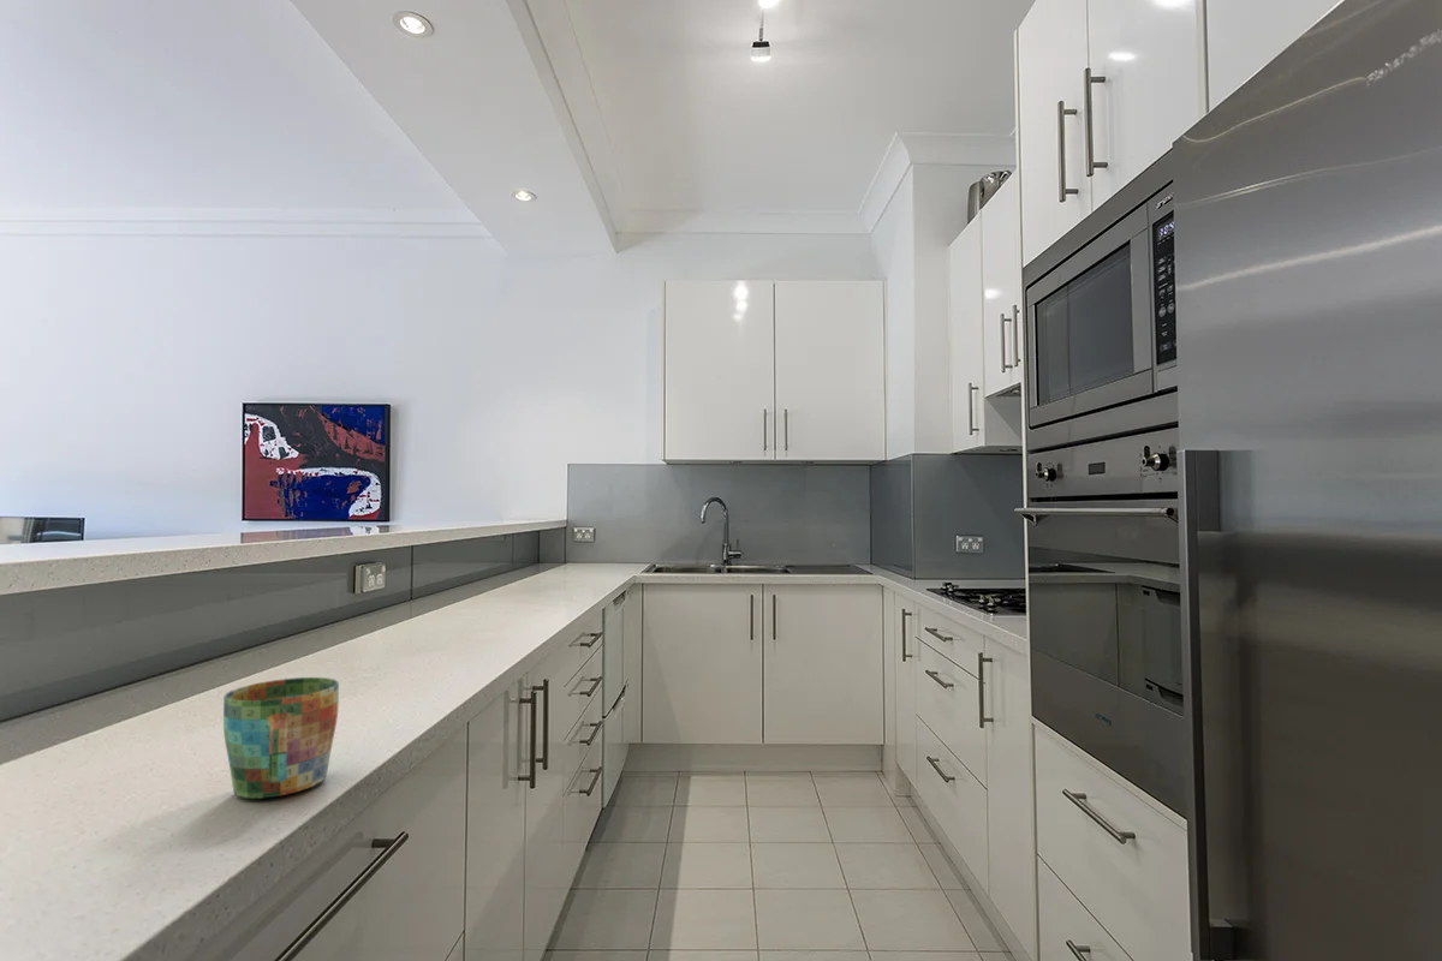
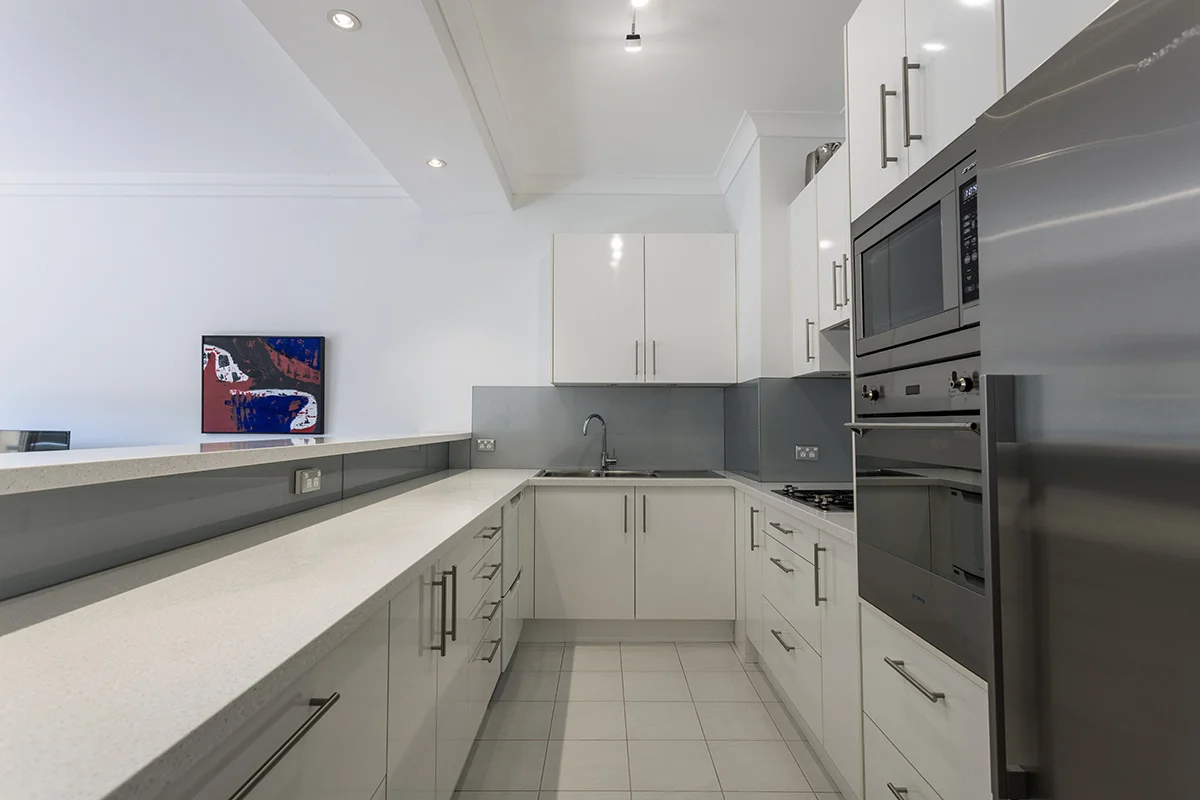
- mug (281, 741)
